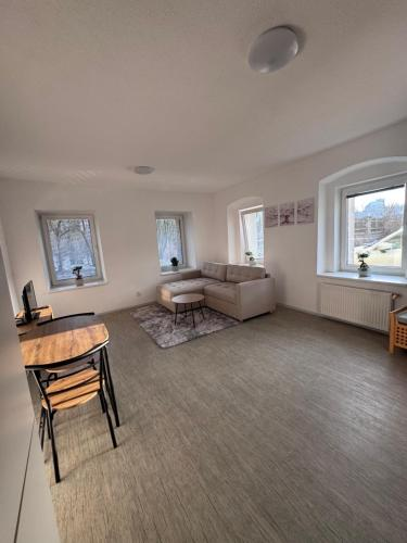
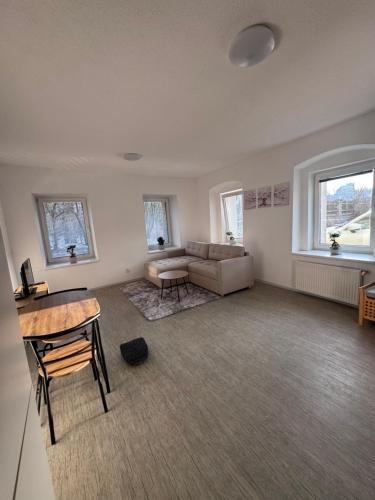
+ backpack (135, 351)
